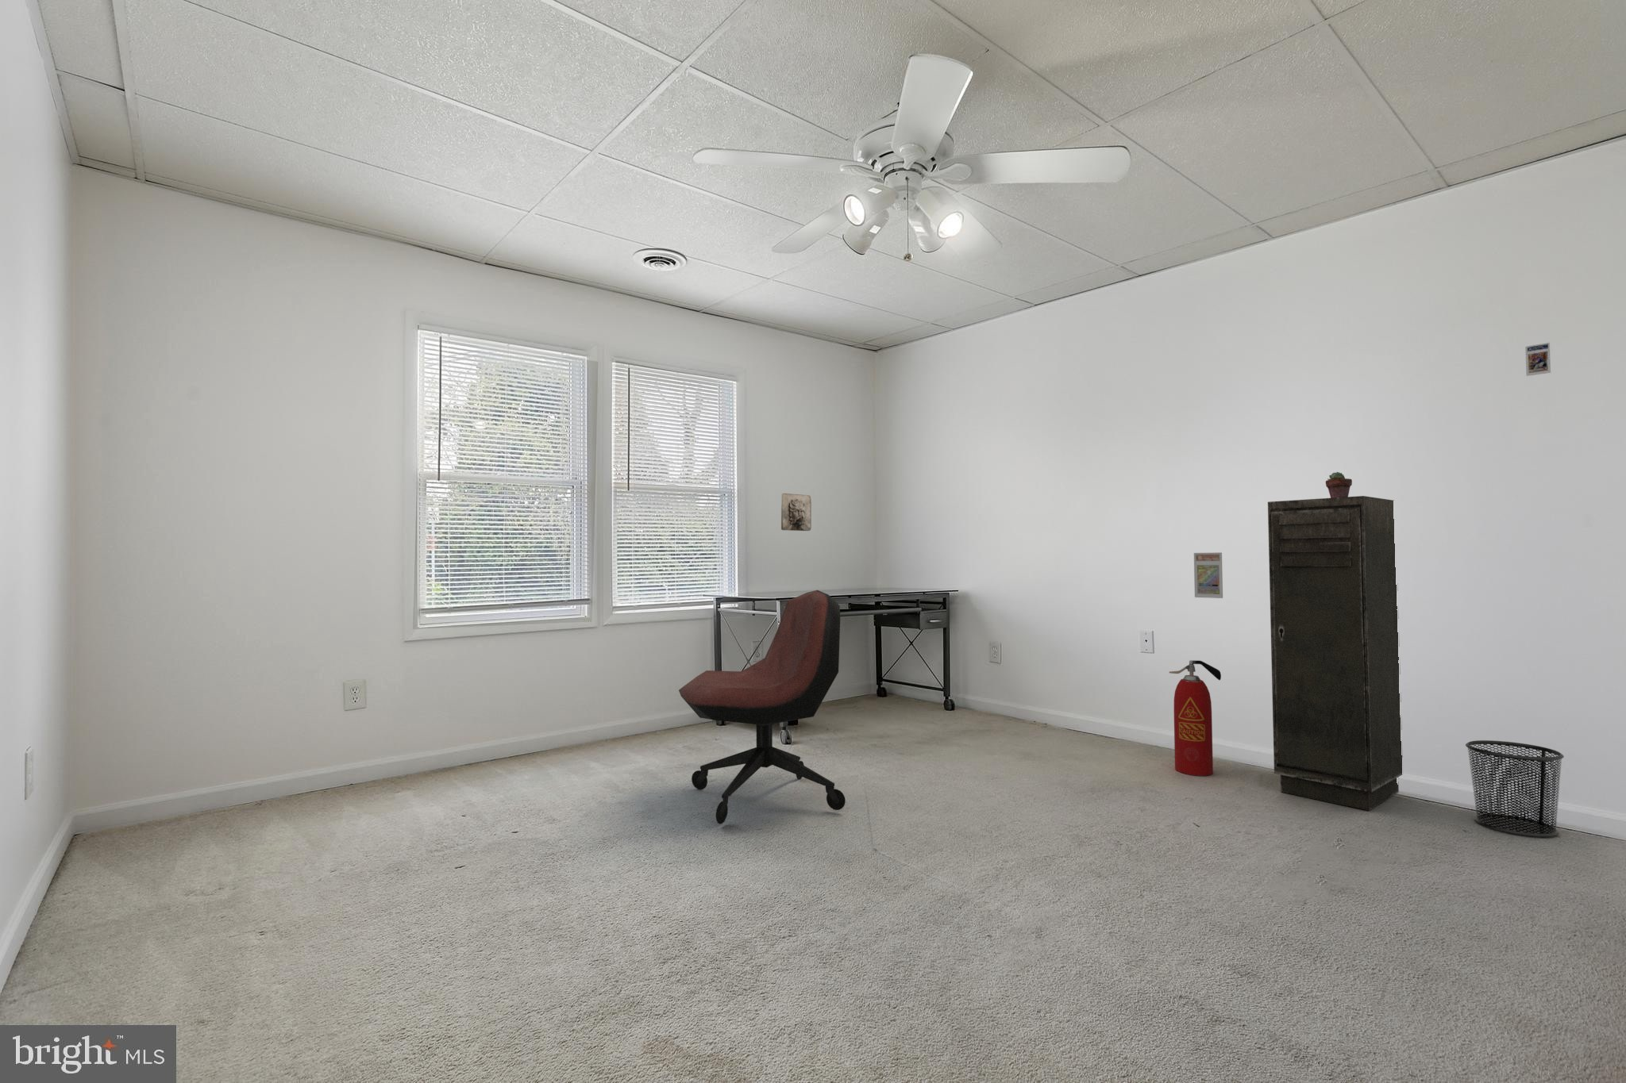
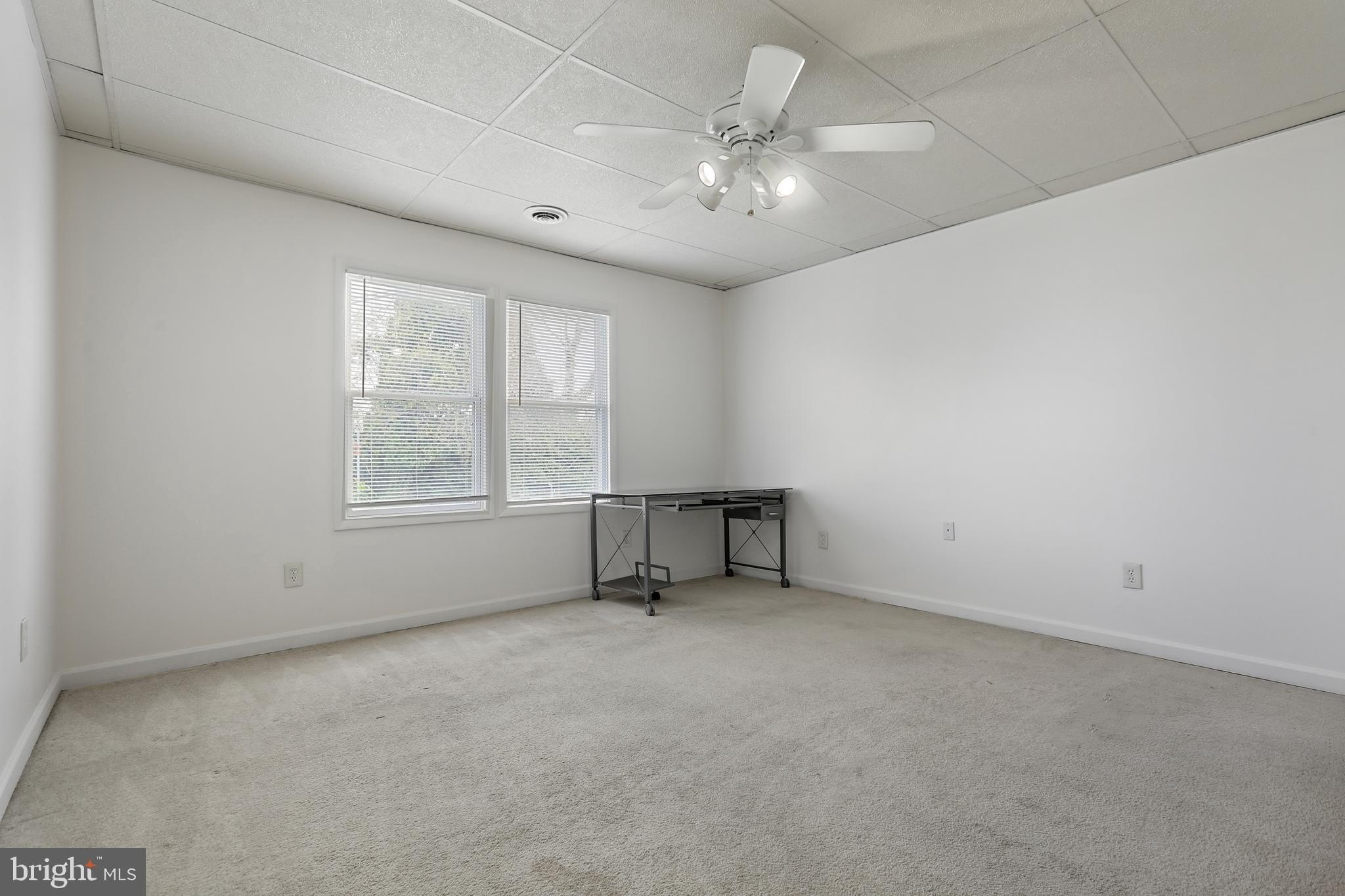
- fire extinguisher (1196, 716)
- waste bin (1514, 787)
- wall relief (798, 511)
- office chair (757, 695)
- storage cabinet (1333, 645)
- potted succulent (1338, 486)
- trading card display case (1208, 575)
- graded trading card (1538, 359)
